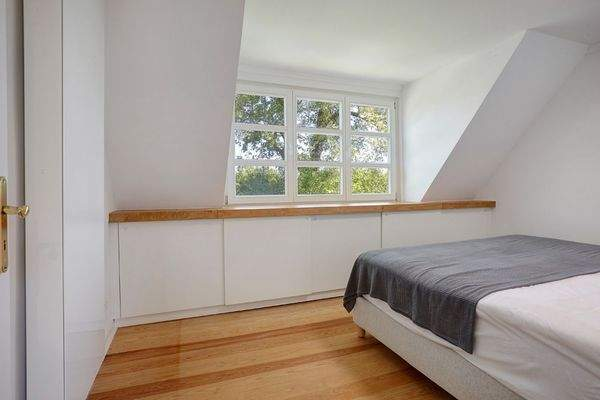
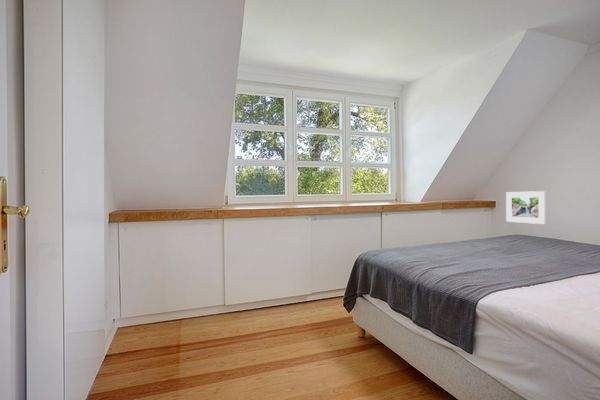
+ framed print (524, 207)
